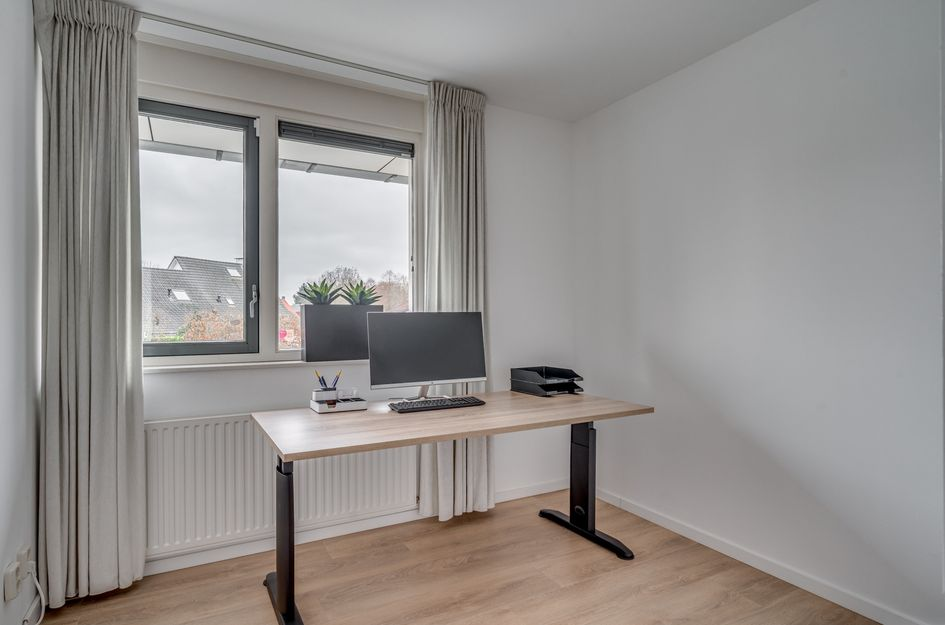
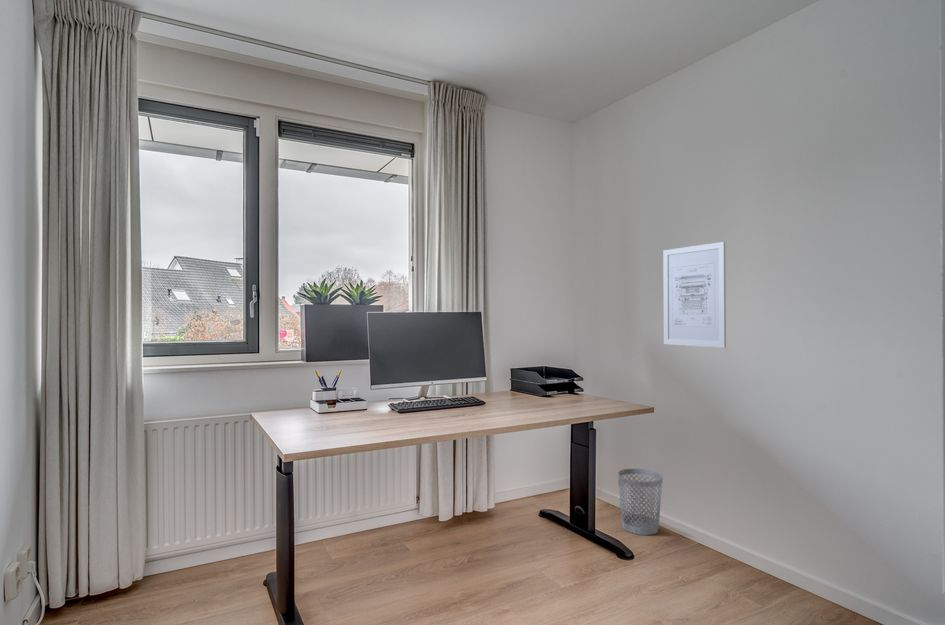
+ wastebasket (640, 501)
+ wall art (692, 296)
